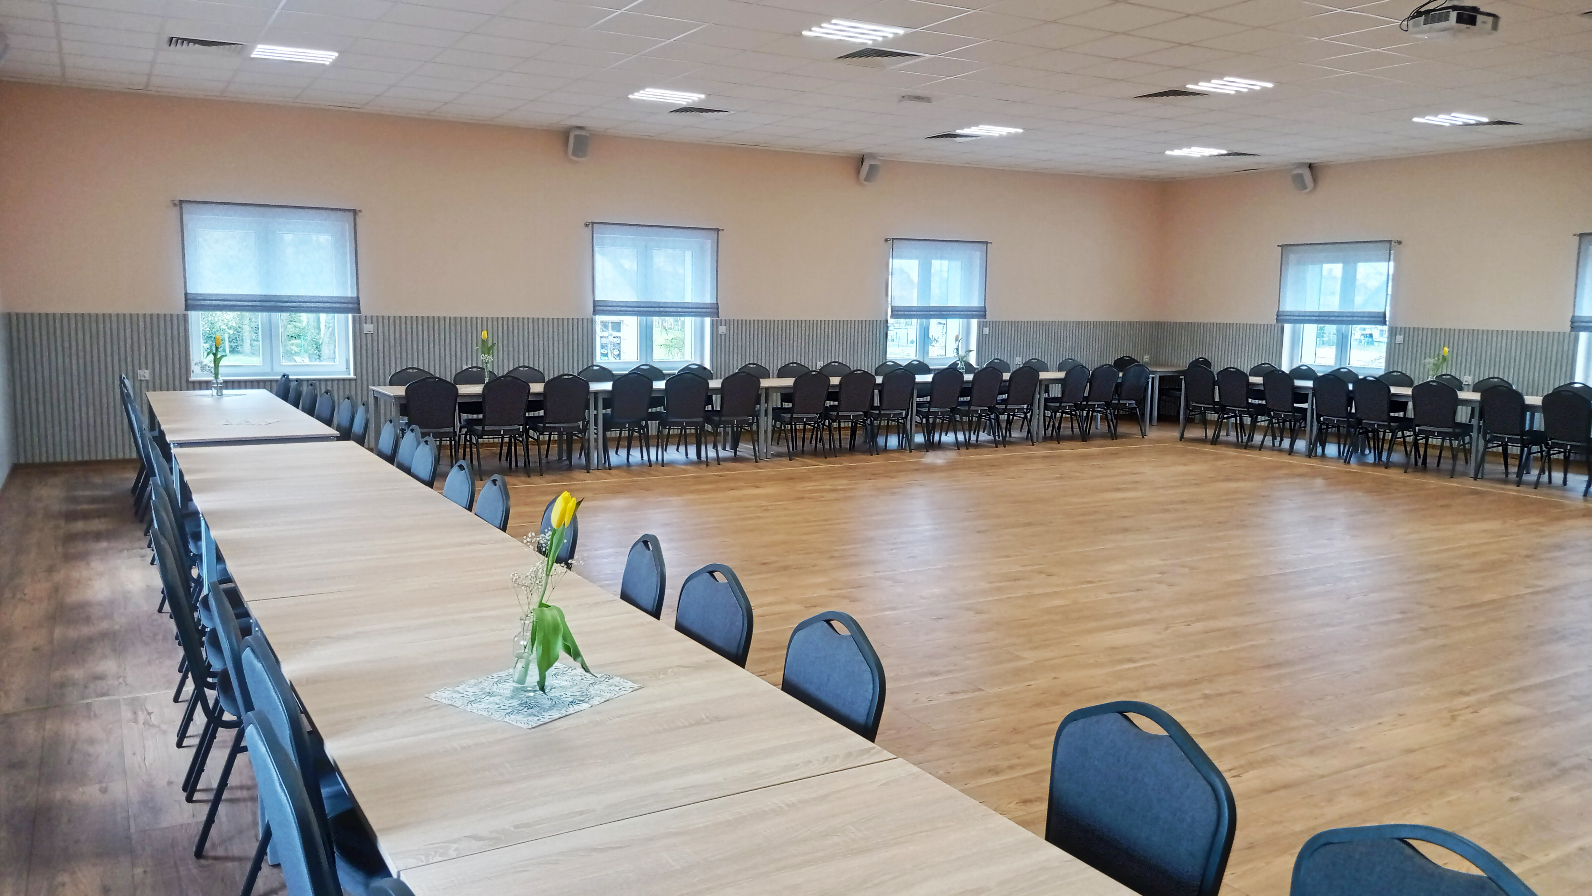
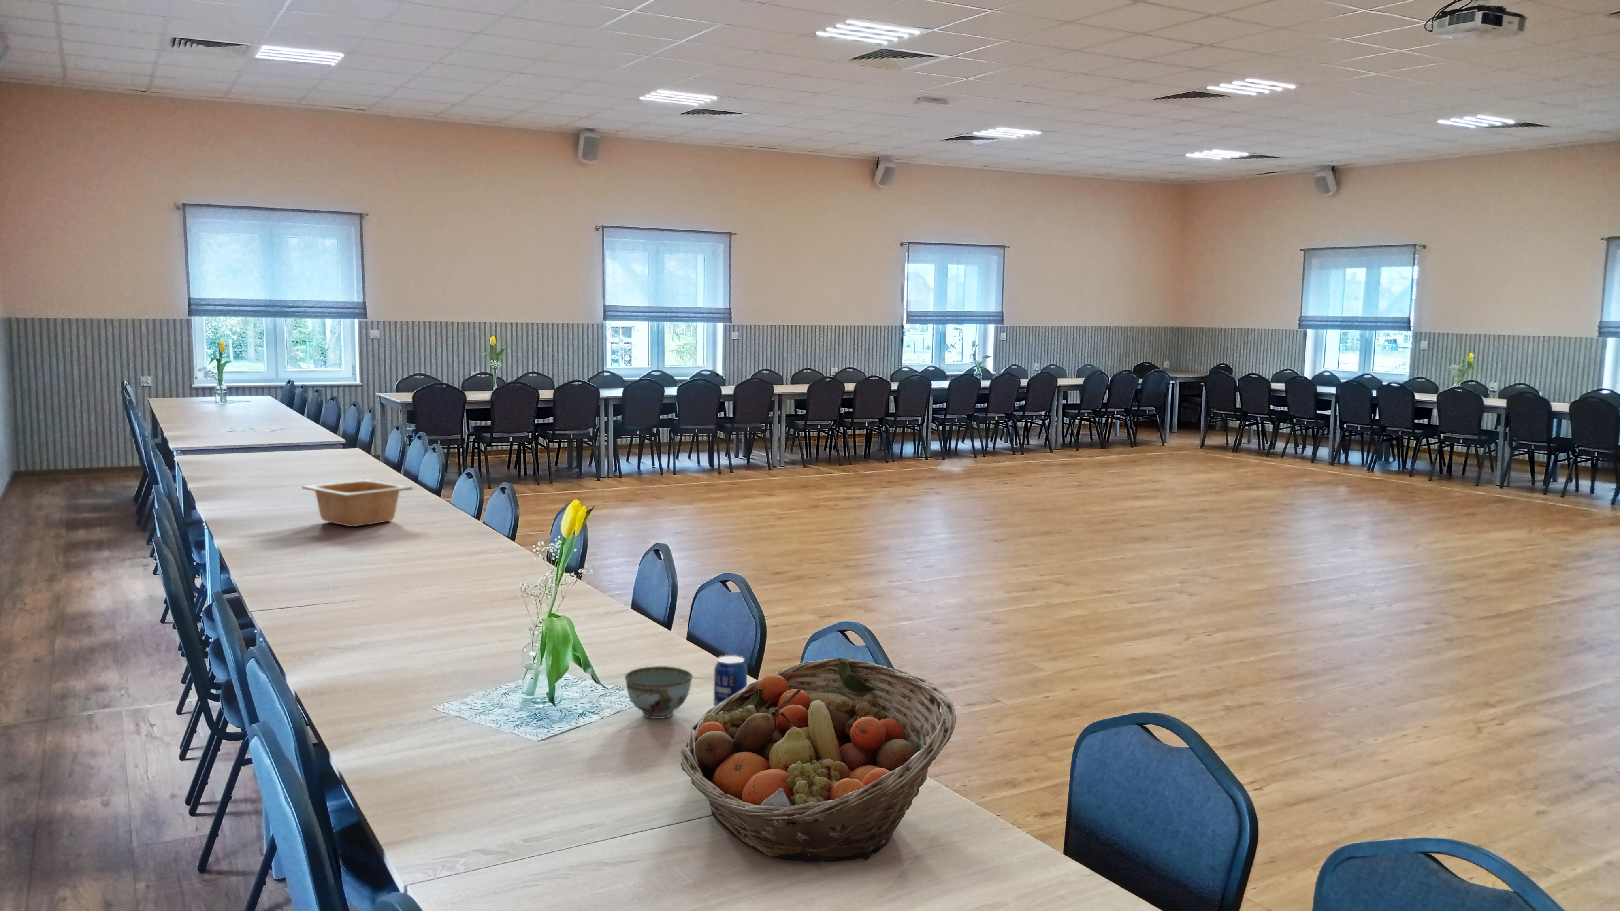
+ serving bowl (357, 504)
+ bowl (659, 694)
+ fruit basket (816, 752)
+ beverage can (730, 697)
